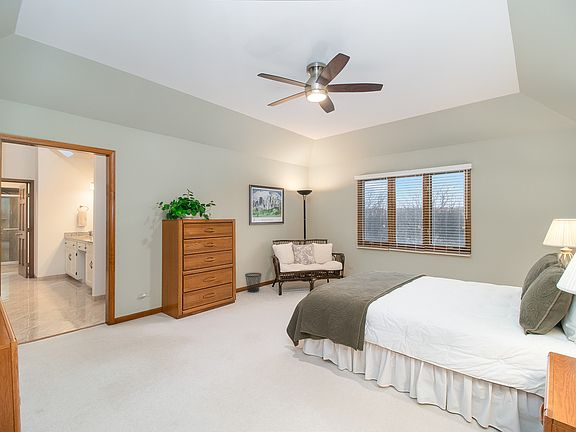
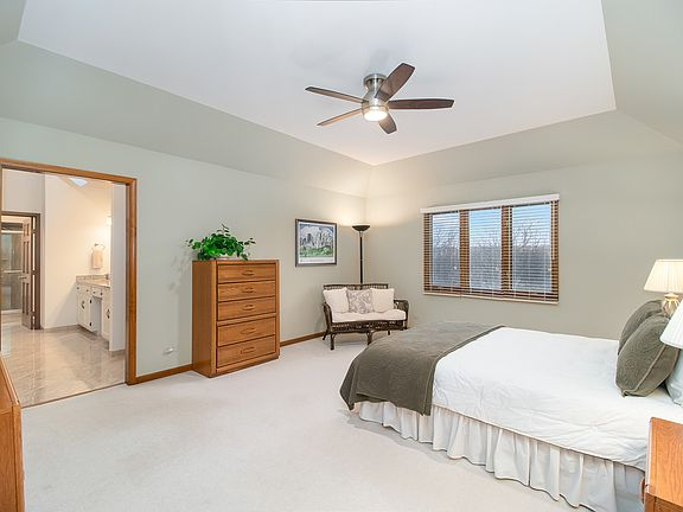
- wastebasket (253, 282)
